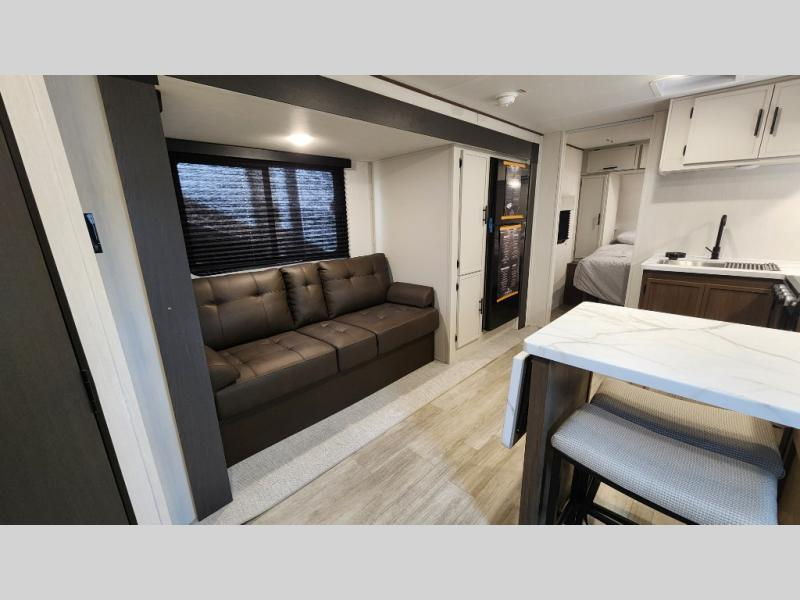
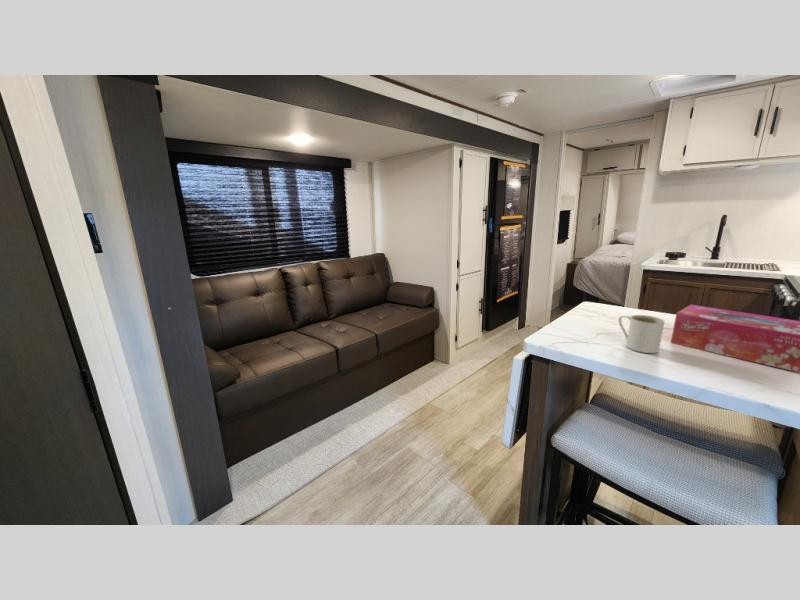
+ mug (637, 331)
+ tissue box (743, 334)
